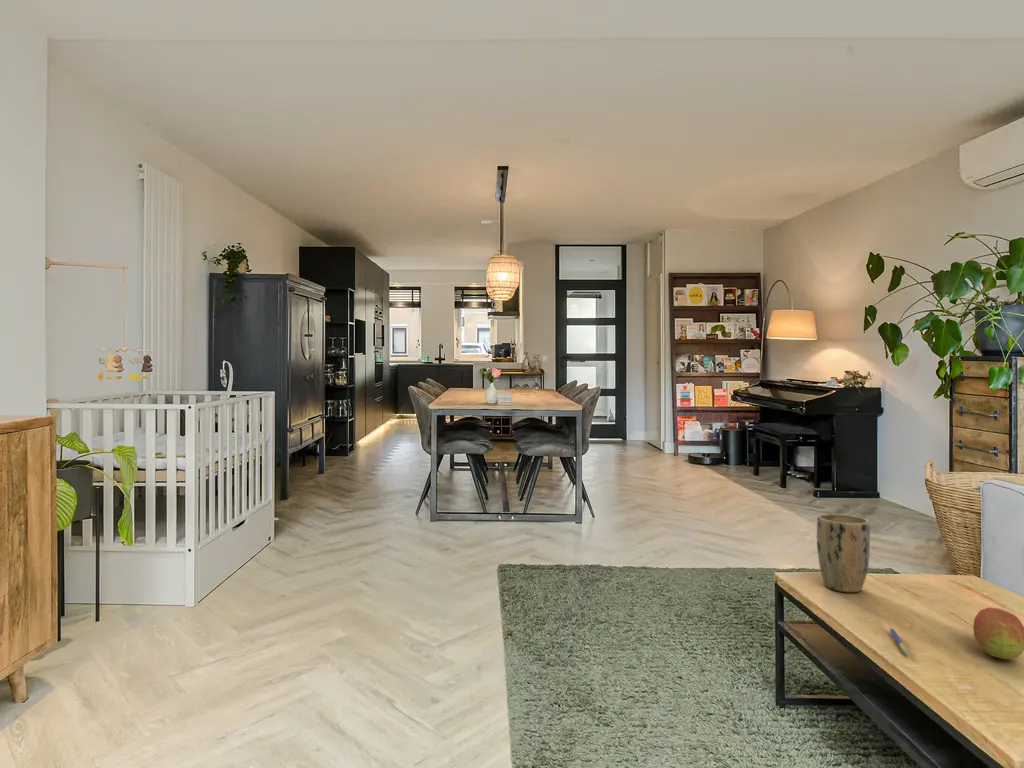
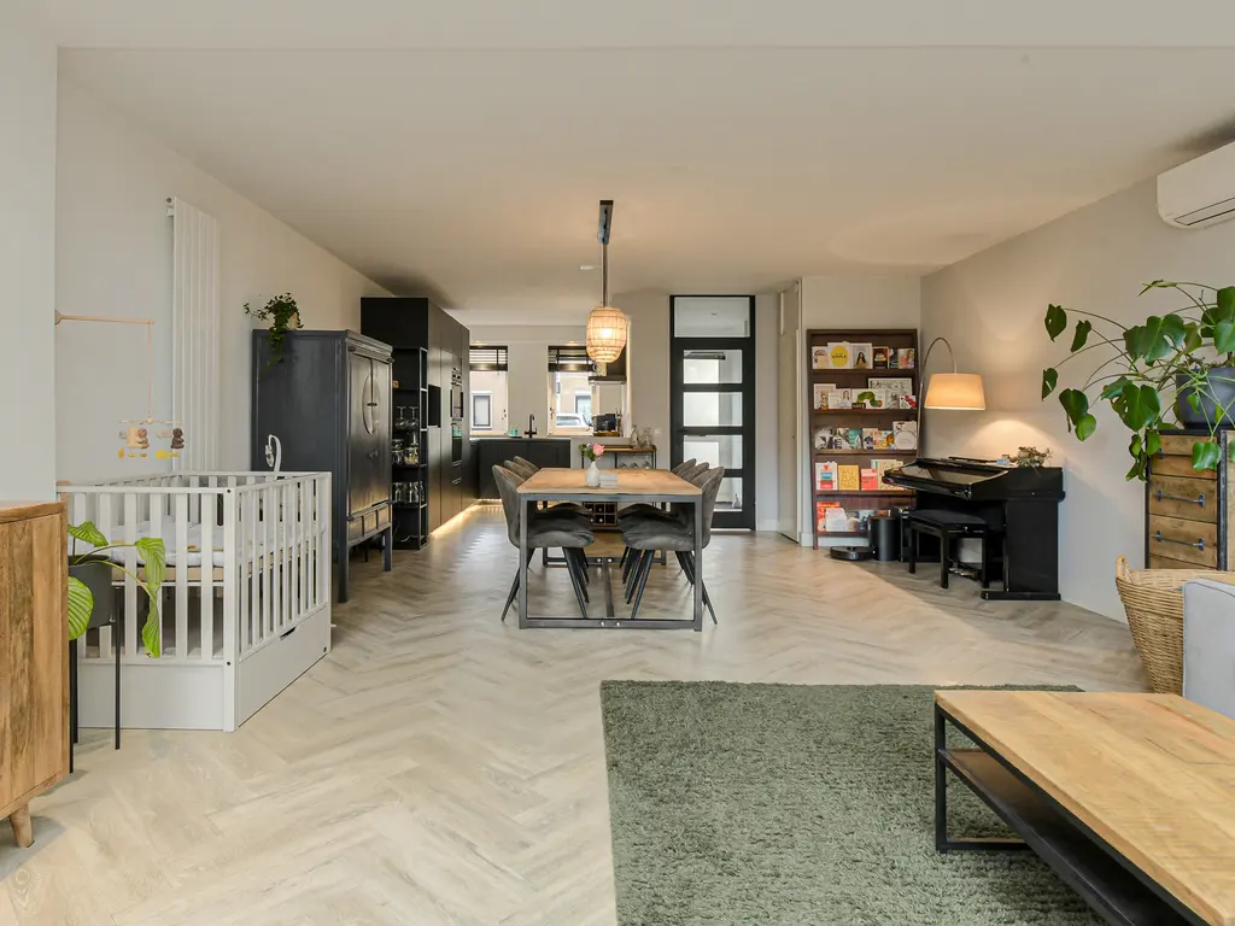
- pen (899, 641)
- fruit (999, 633)
- plant pot (842, 552)
